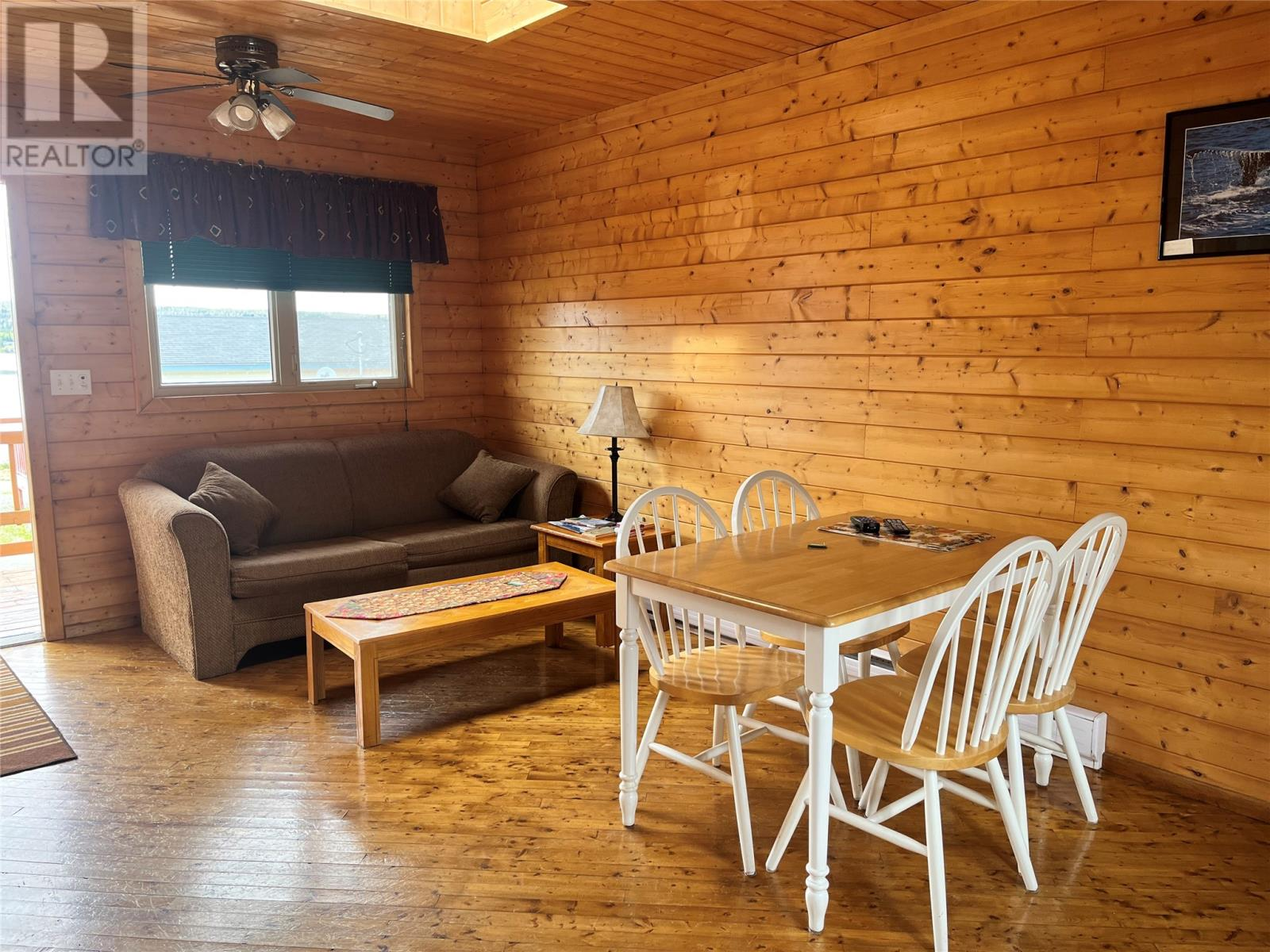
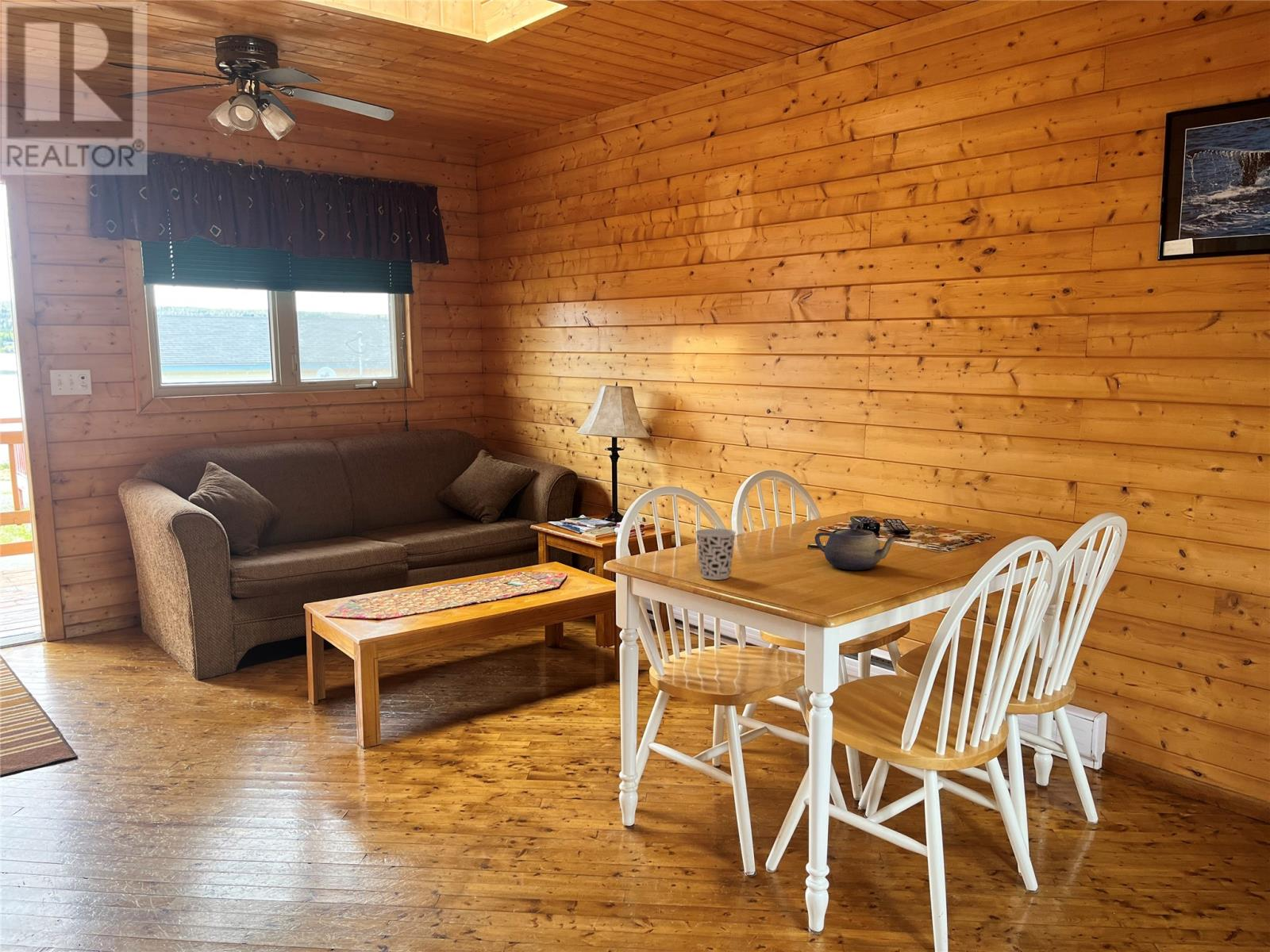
+ teapot (856, 545)
+ cup (715, 554)
